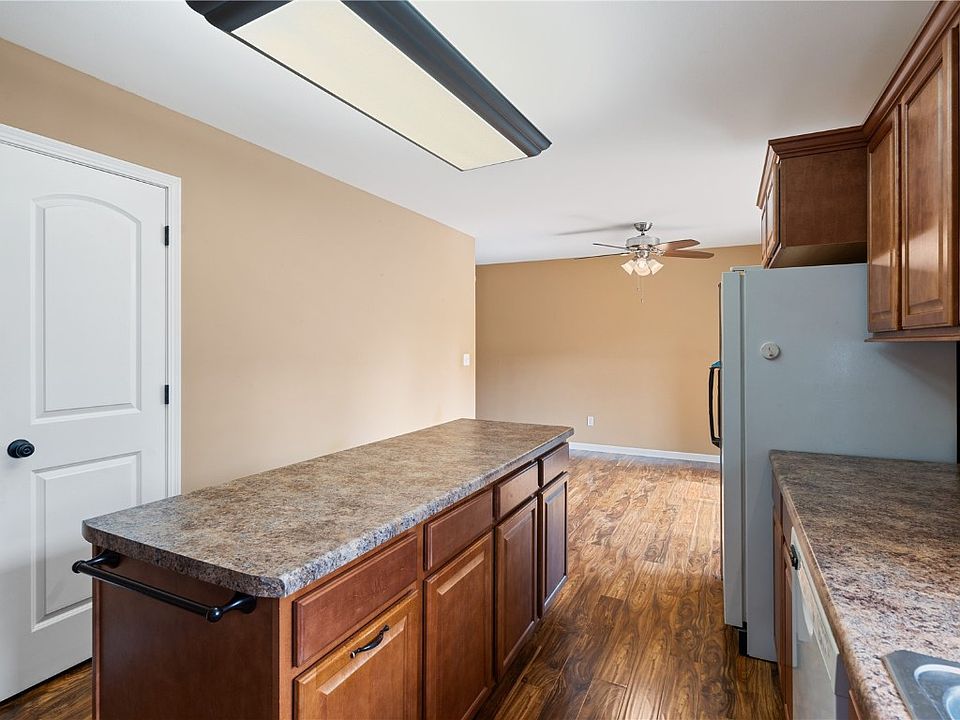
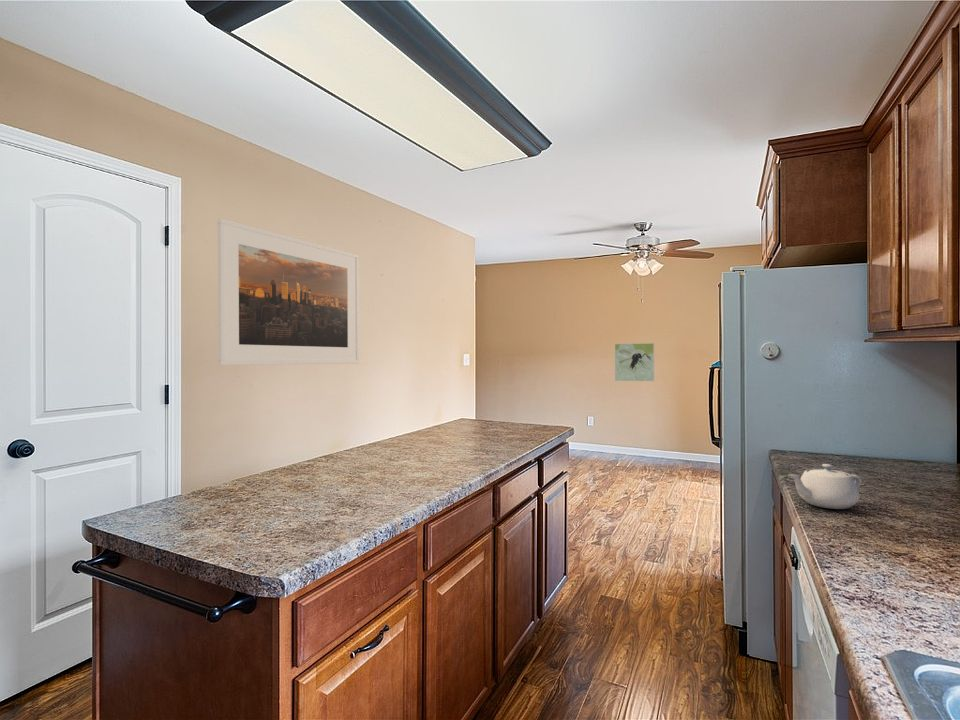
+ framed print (634, 362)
+ teapot (826, 484)
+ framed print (299, 301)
